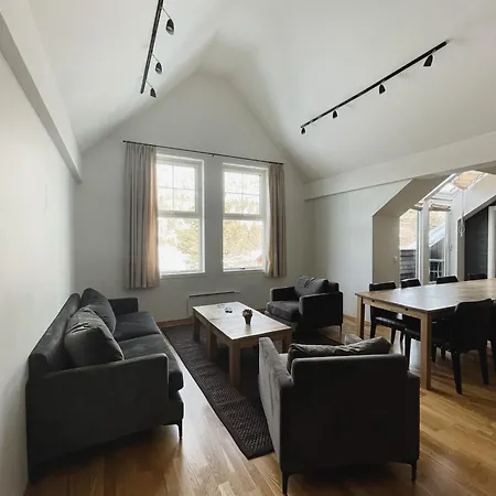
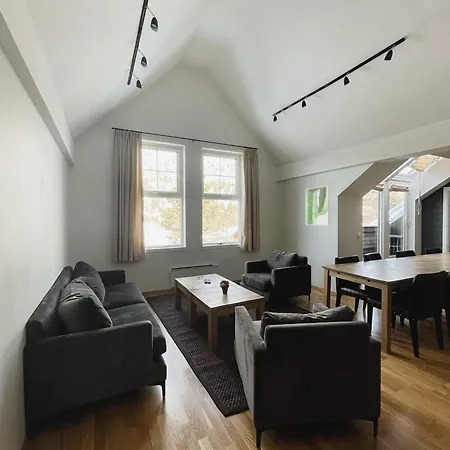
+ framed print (316, 206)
